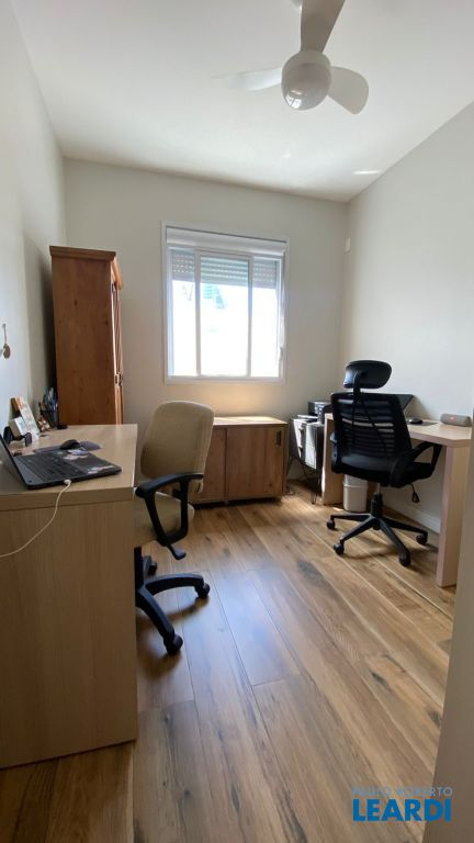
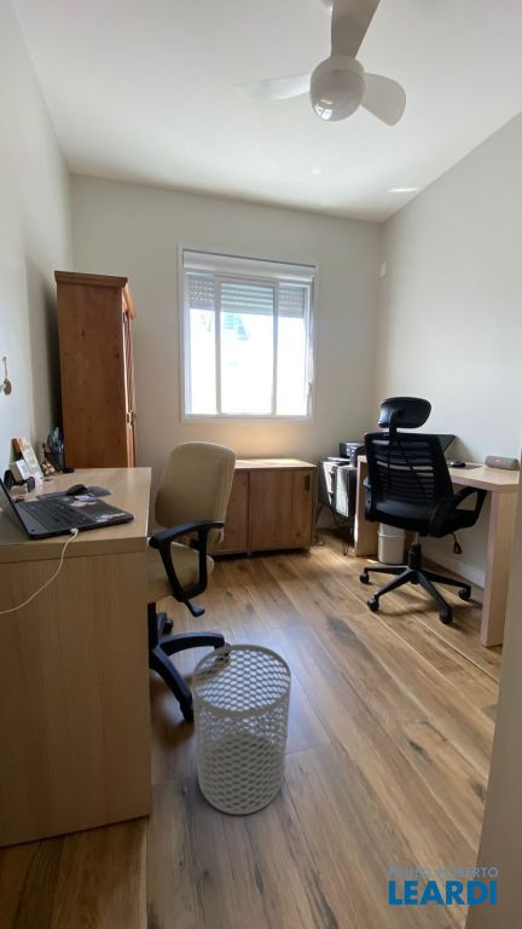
+ waste bin (240, 723)
